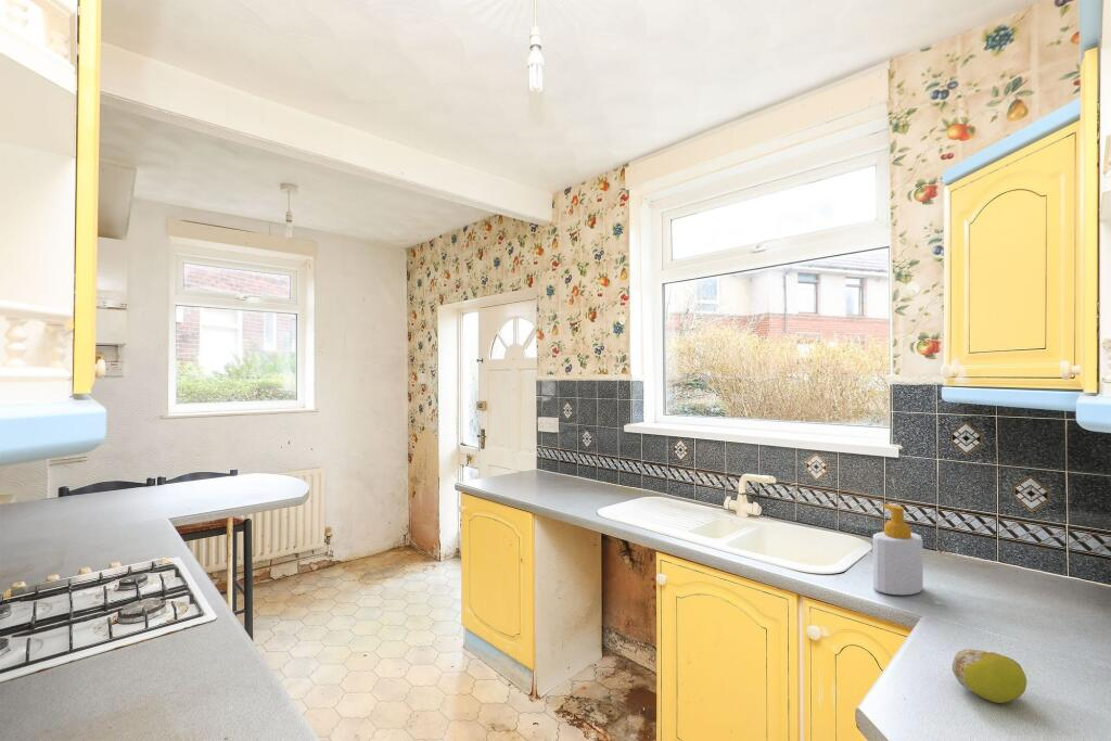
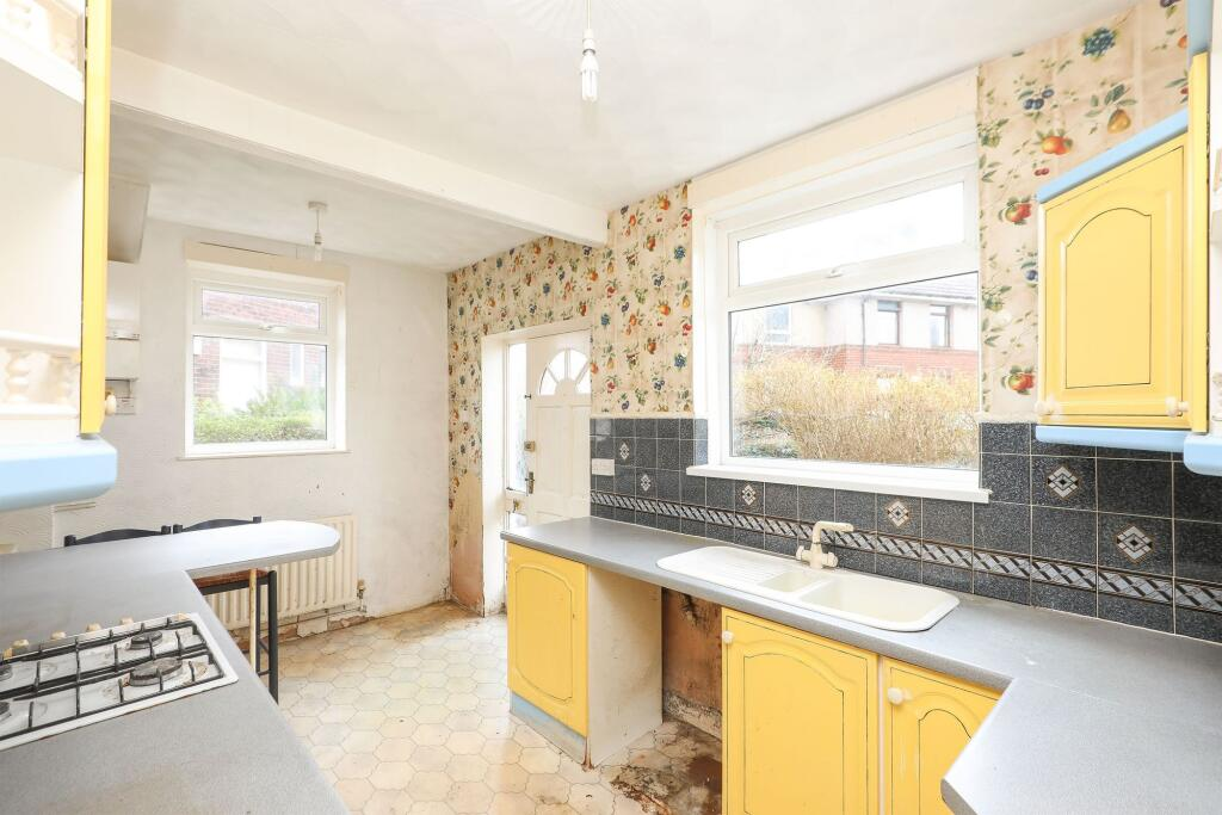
- fruit (987, 672)
- soap bottle (897, 548)
